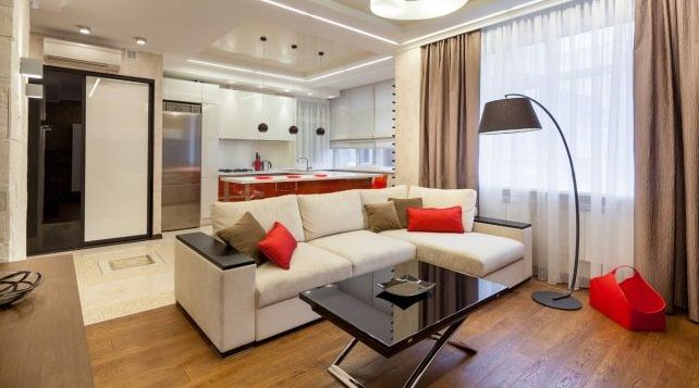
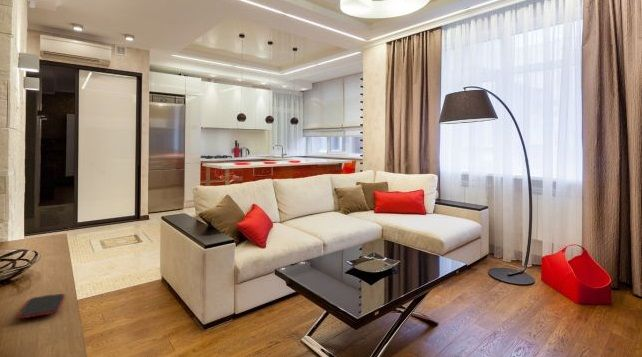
+ smartphone (43, 304)
